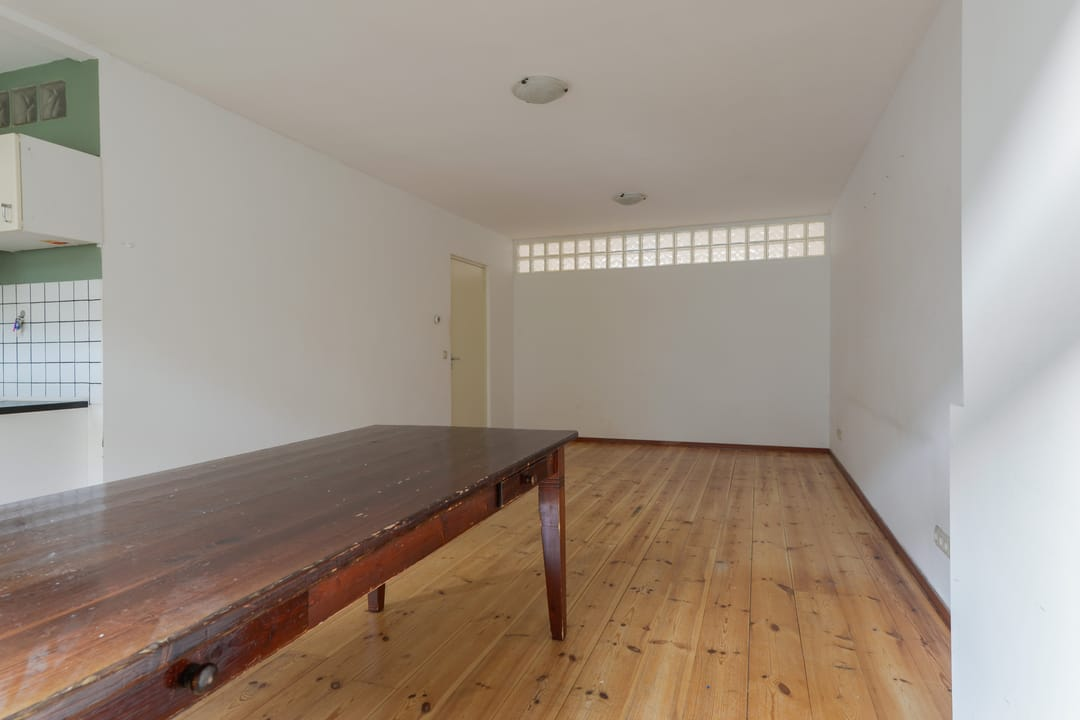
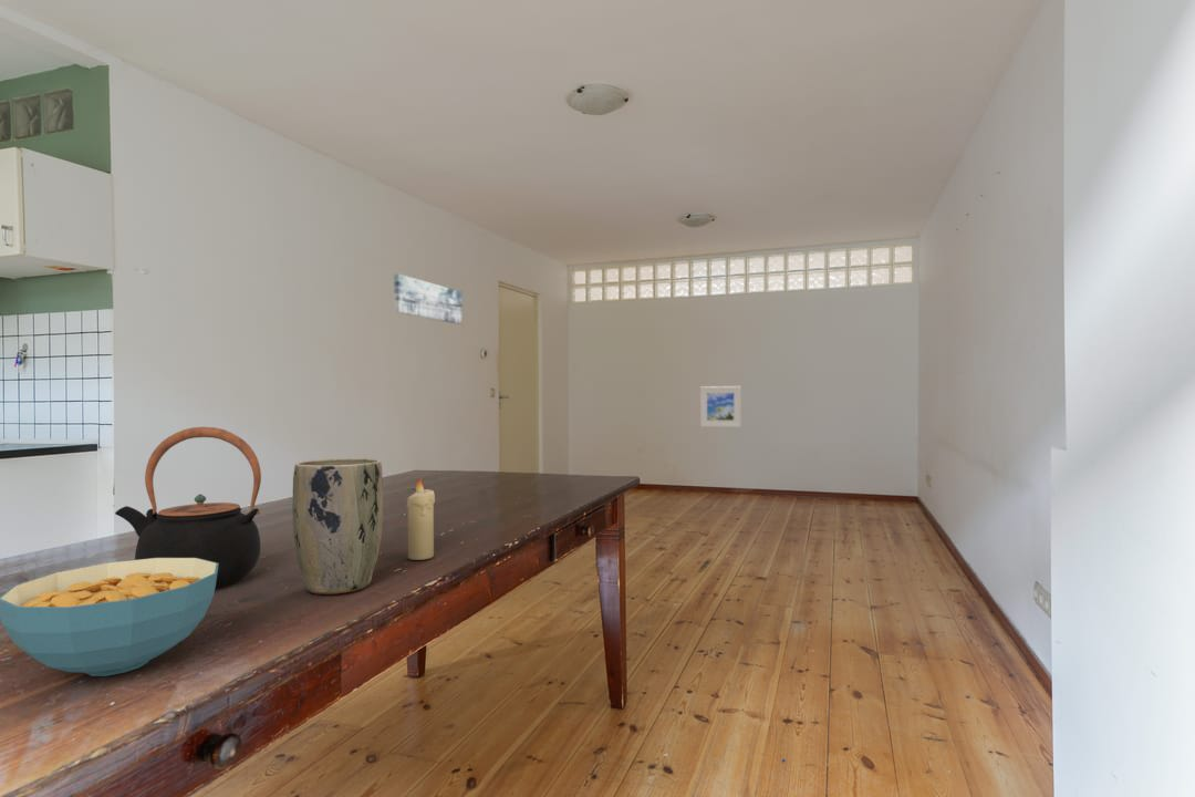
+ teapot (189, 505)
+ wall art (430, 300)
+ candle (420, 517)
+ cereal bowl (118, 621)
+ plant pot (339, 524)
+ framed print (720, 406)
